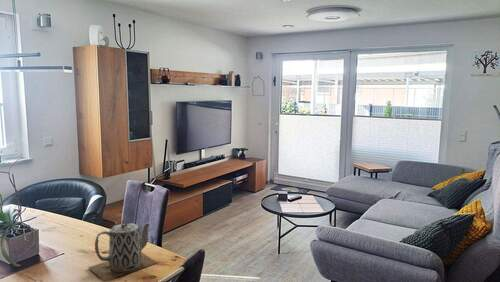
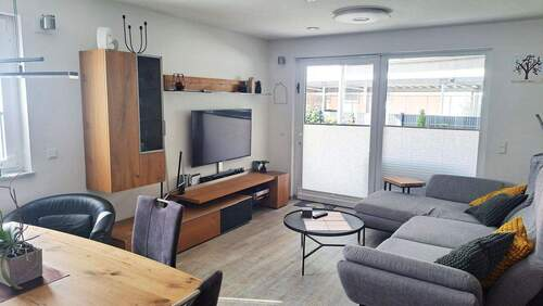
- teapot (122, 242)
